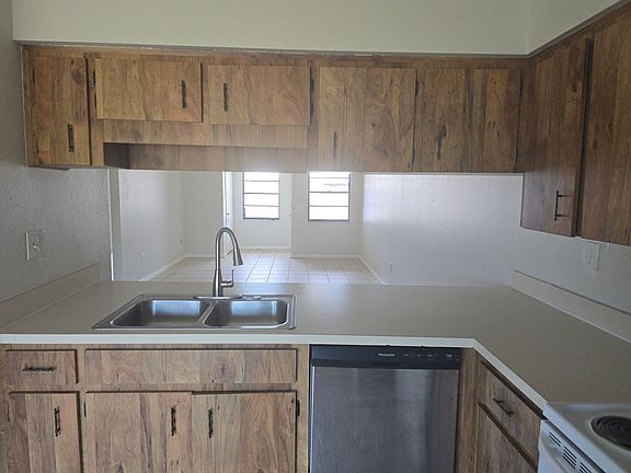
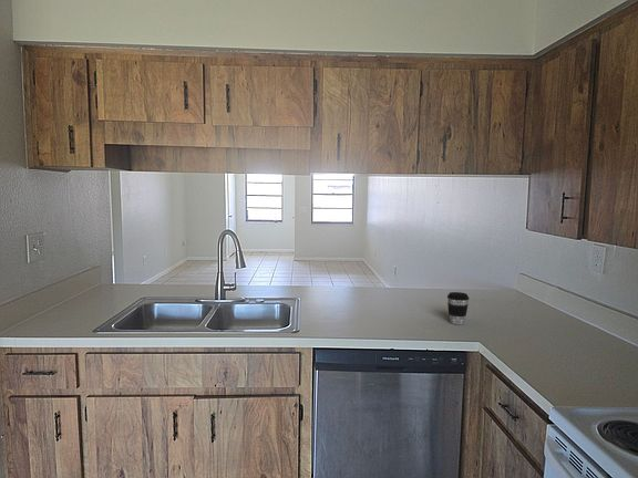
+ coffee cup (457, 308)
